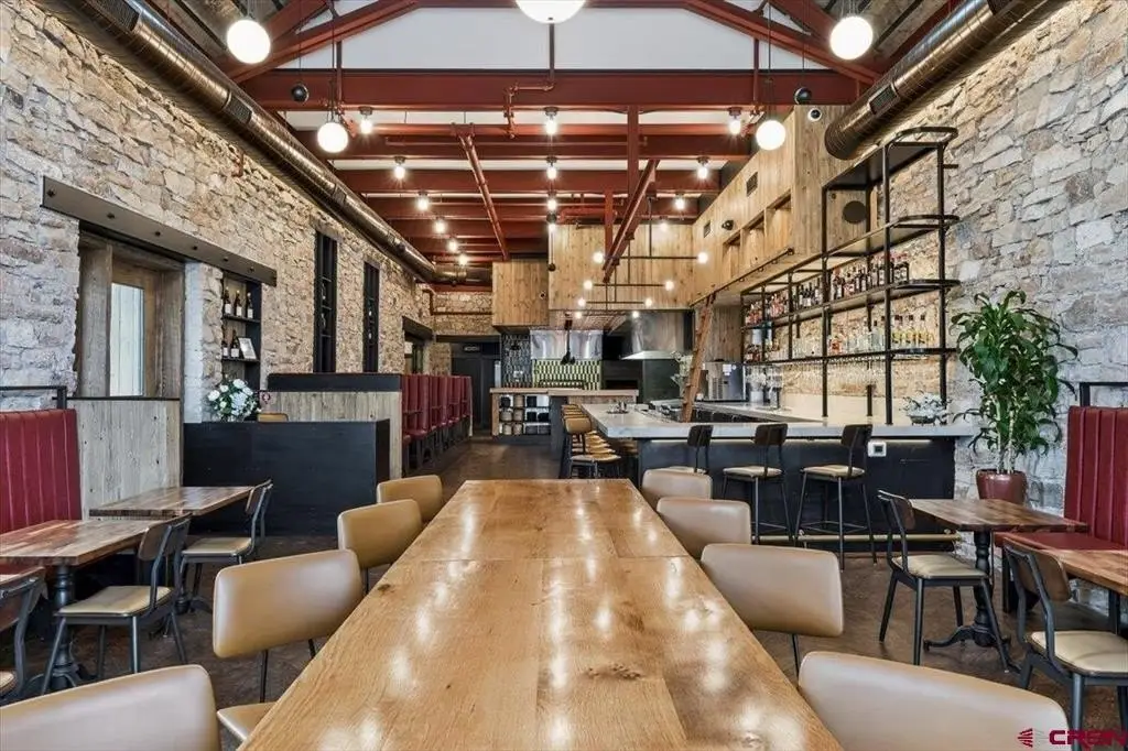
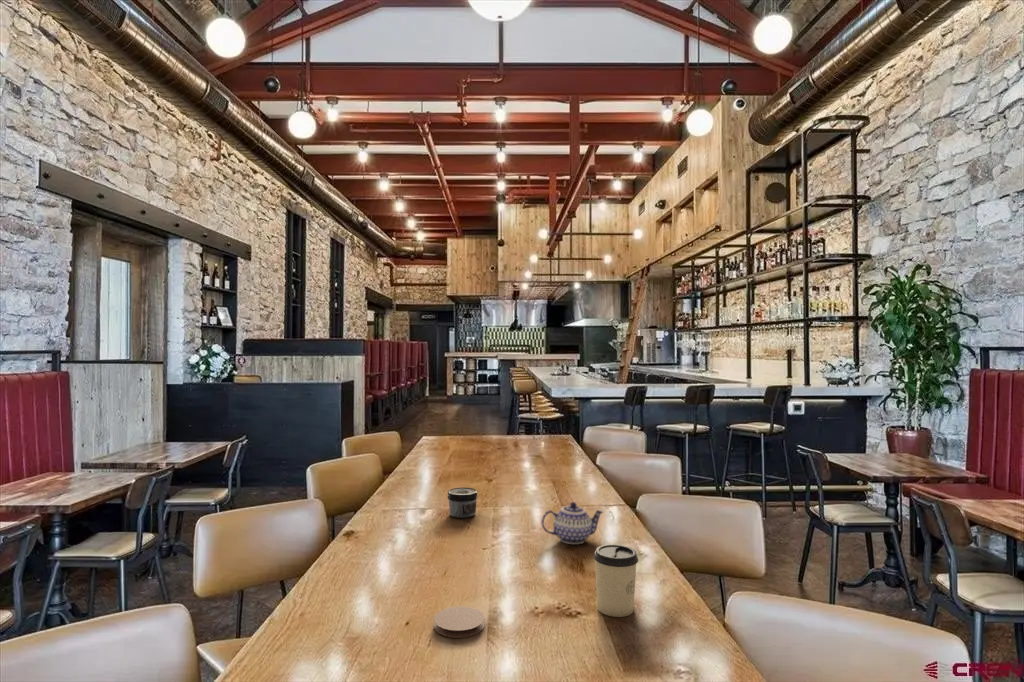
+ teapot (572, 521)
+ jar (462, 502)
+ coaster (459, 621)
+ cup (615, 579)
